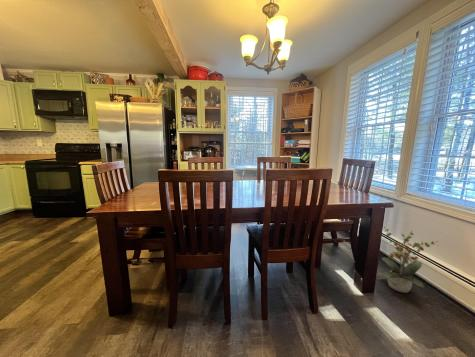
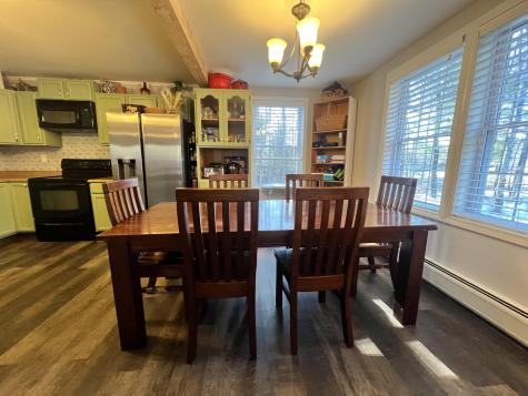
- potted plant (402, 260)
